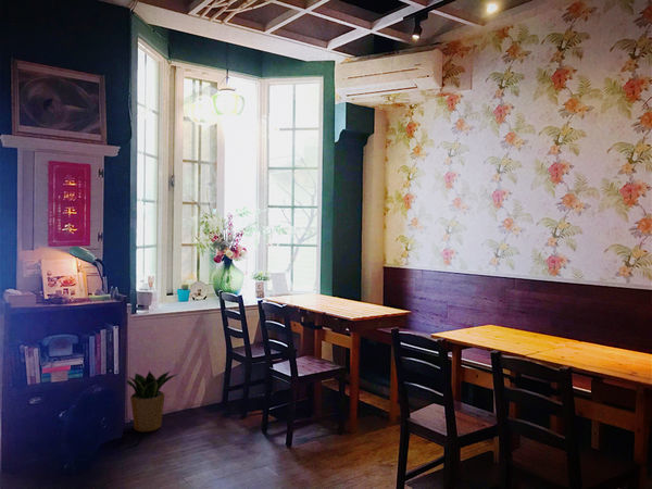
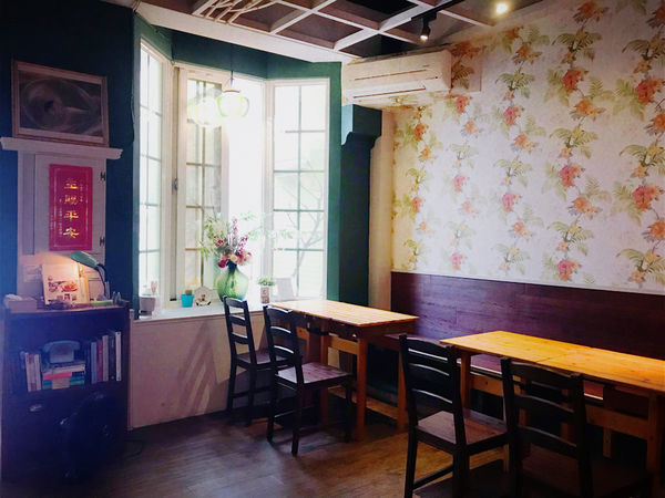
- potted plant (149, 400)
